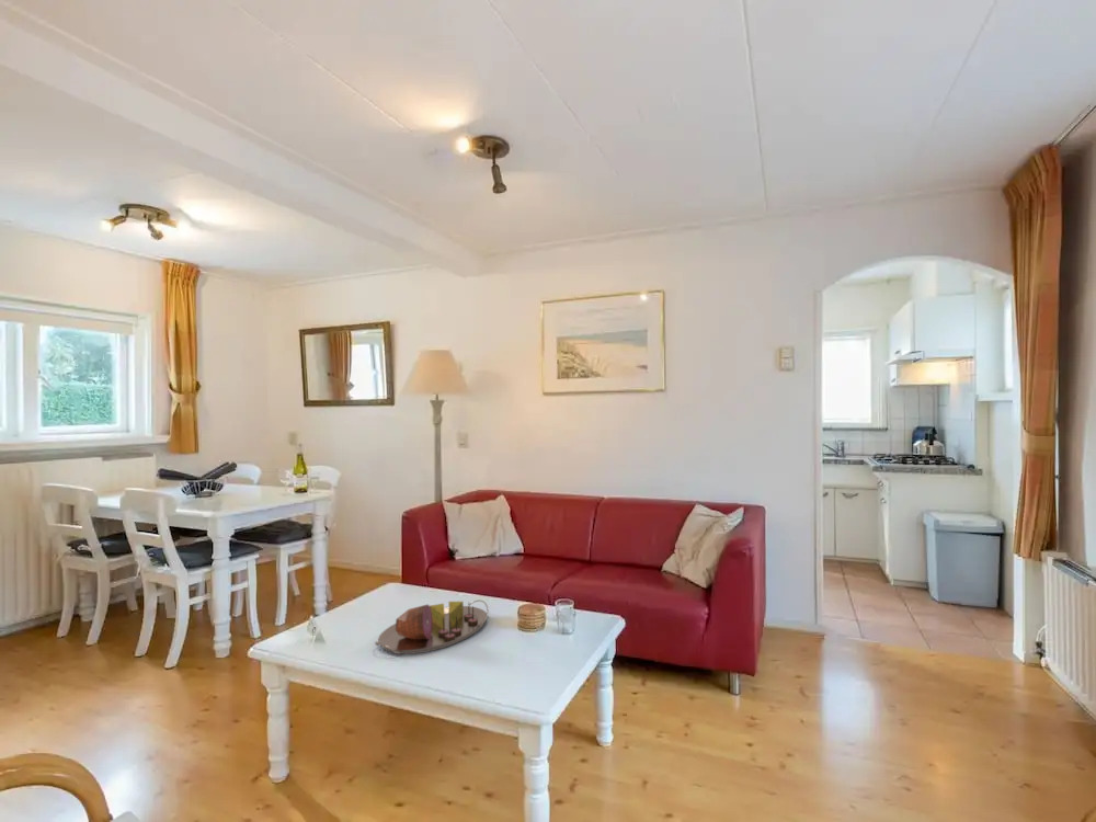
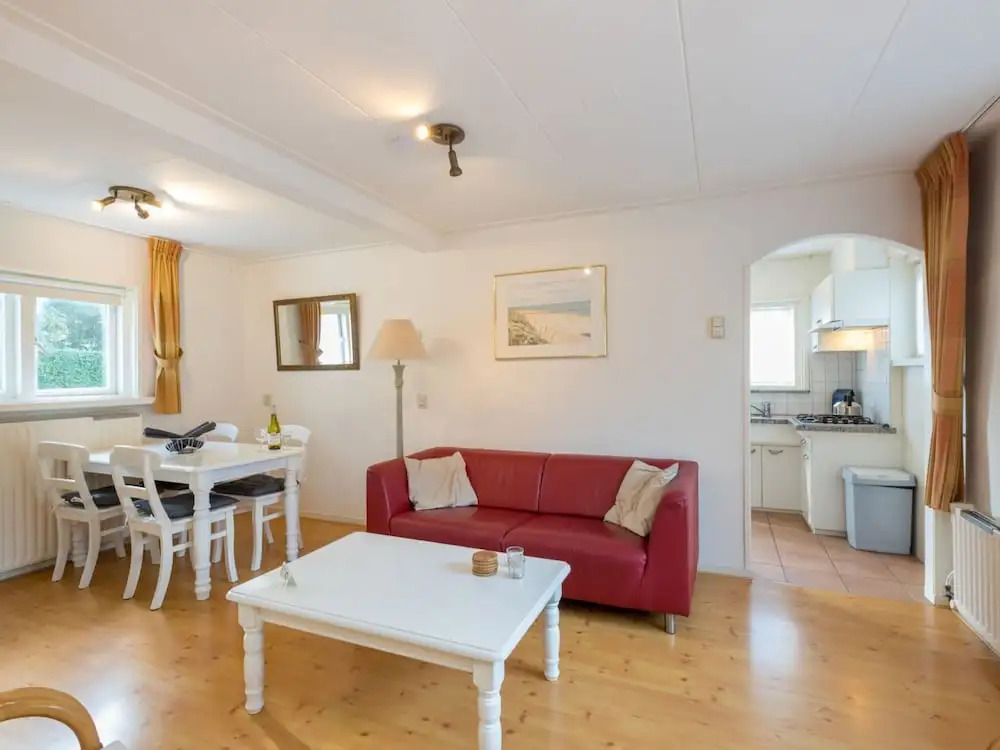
- serving tray (435, 615)
